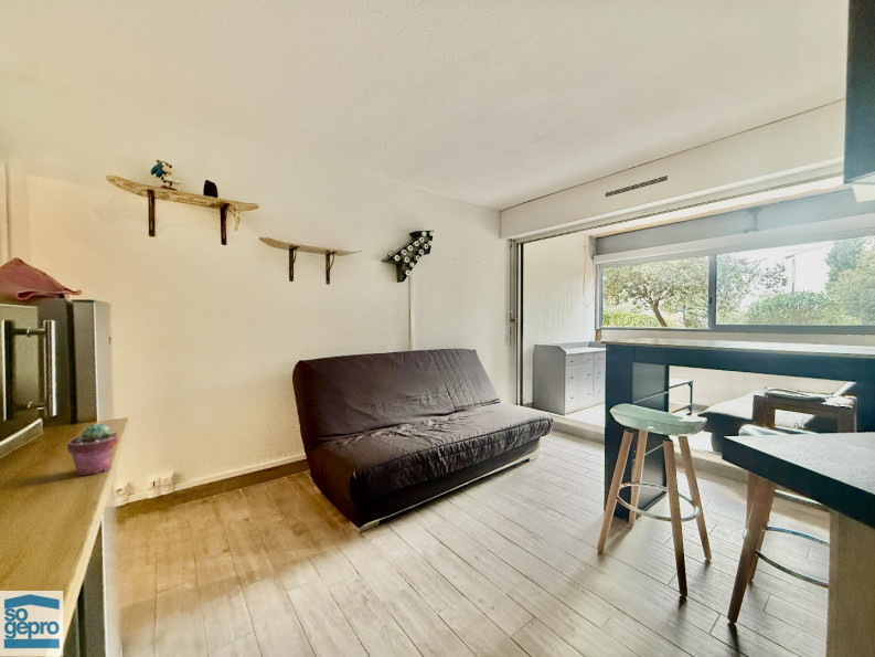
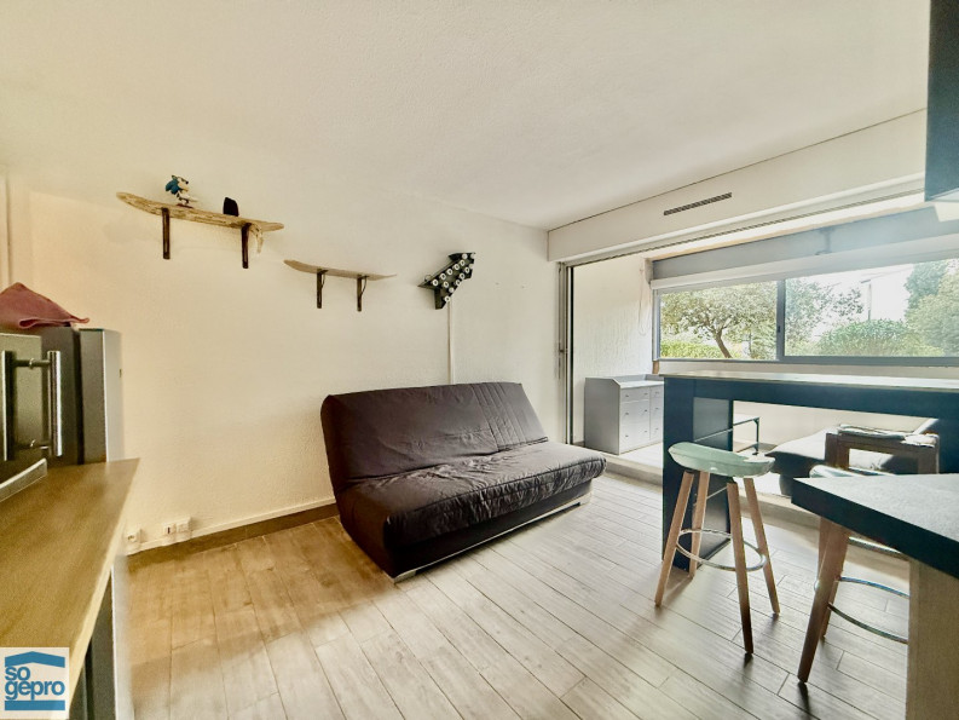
- potted succulent (94, 447)
